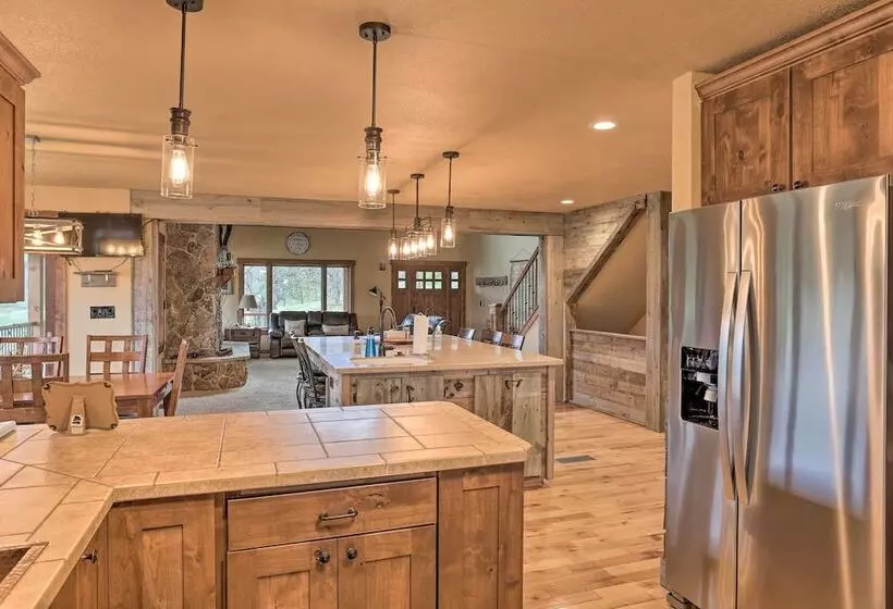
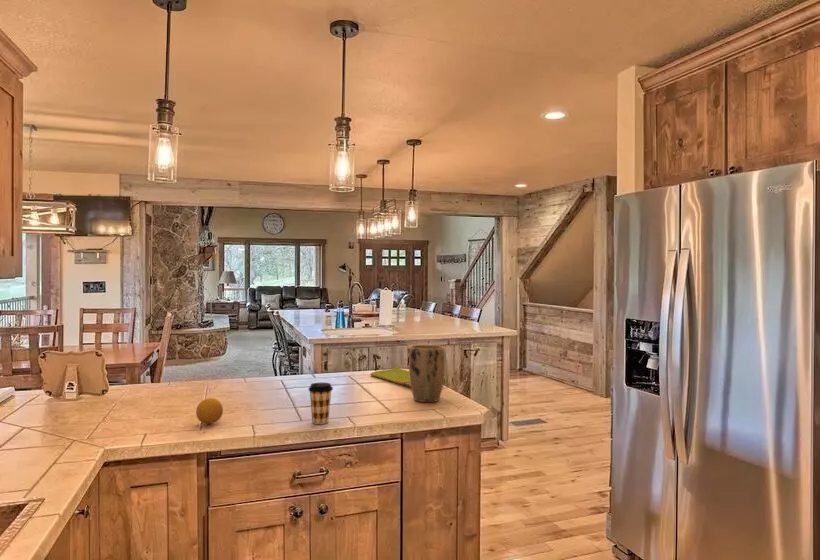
+ plant pot (426, 373)
+ dish towel (406, 376)
+ fruit (209, 411)
+ coffee cup (320, 403)
